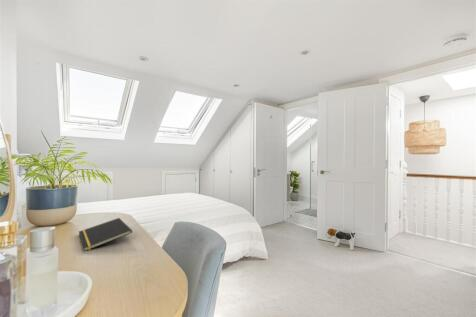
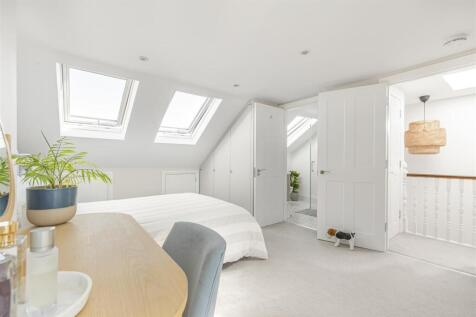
- notepad (104, 232)
